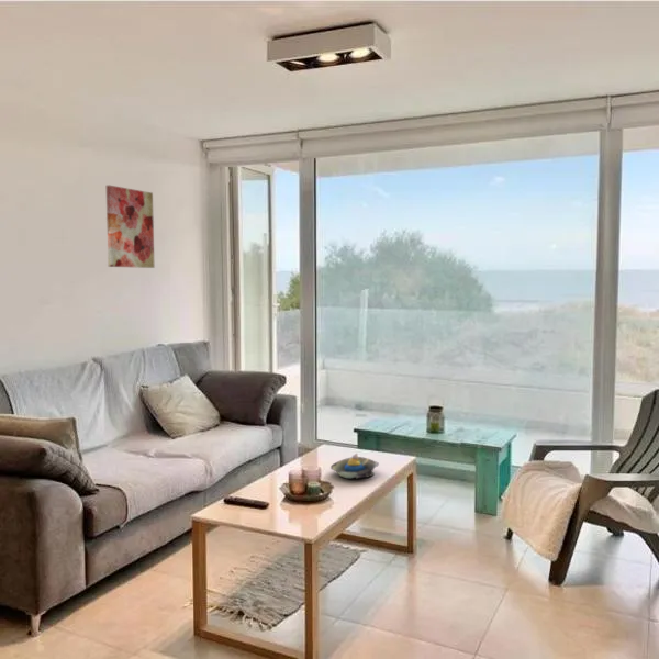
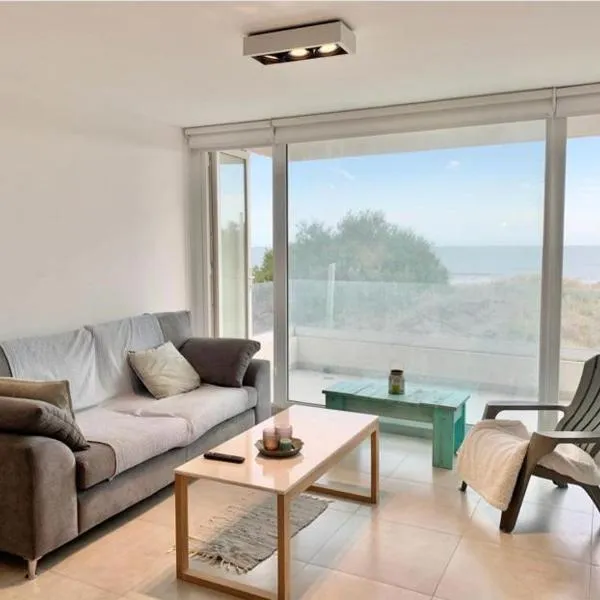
- decorative bowl (356, 462)
- wall art (131, 228)
